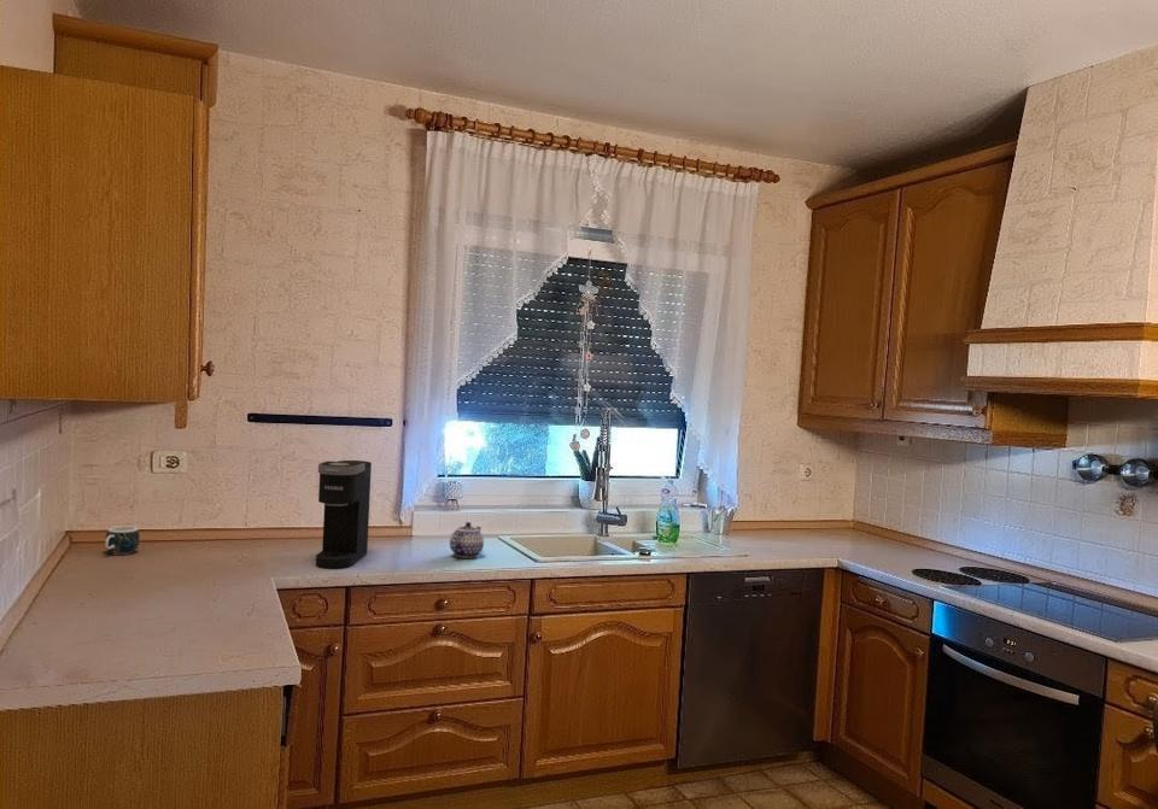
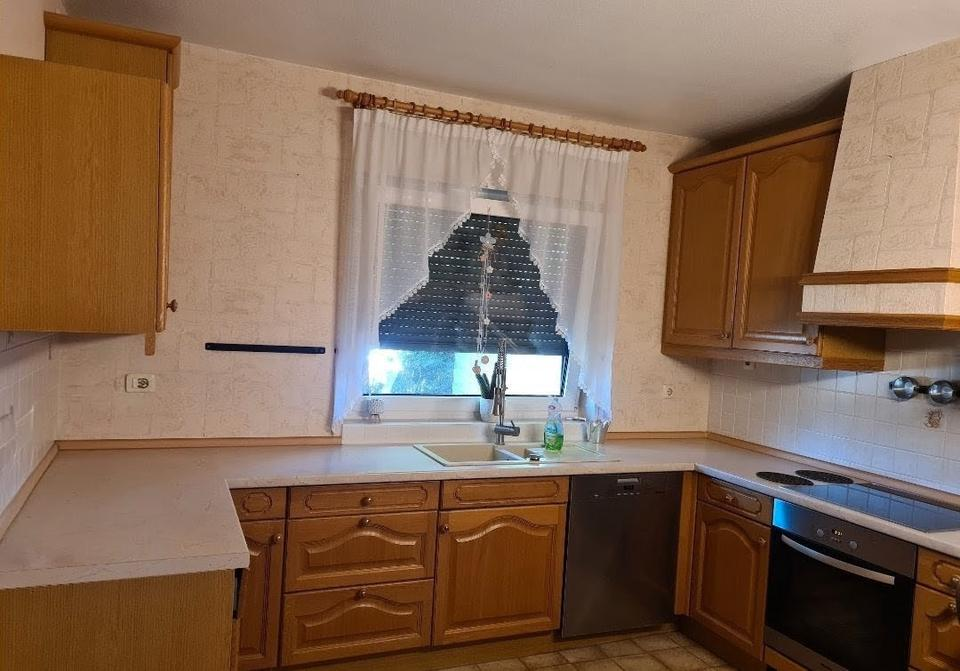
- coffee maker (344, 510)
- teapot (467, 539)
- mug (118, 540)
